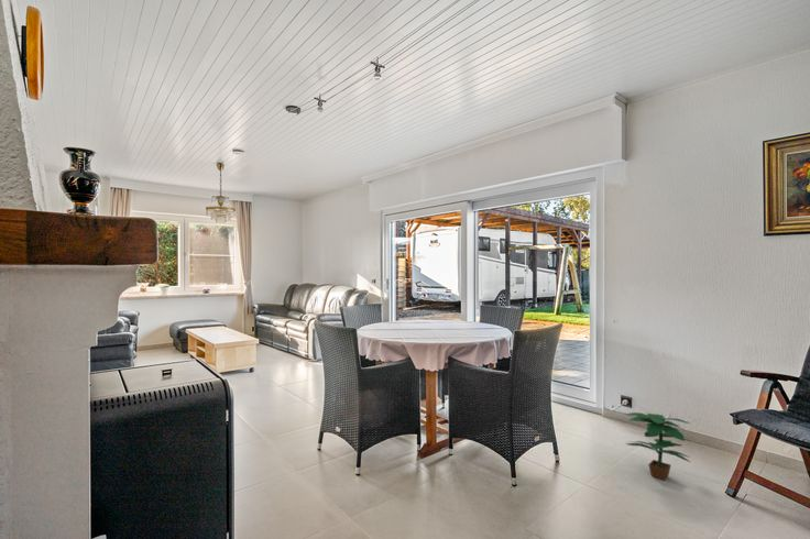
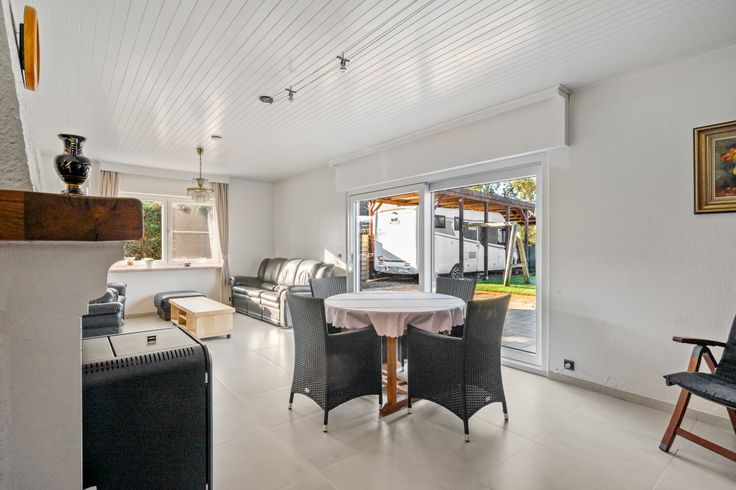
- potted plant (657, 446)
